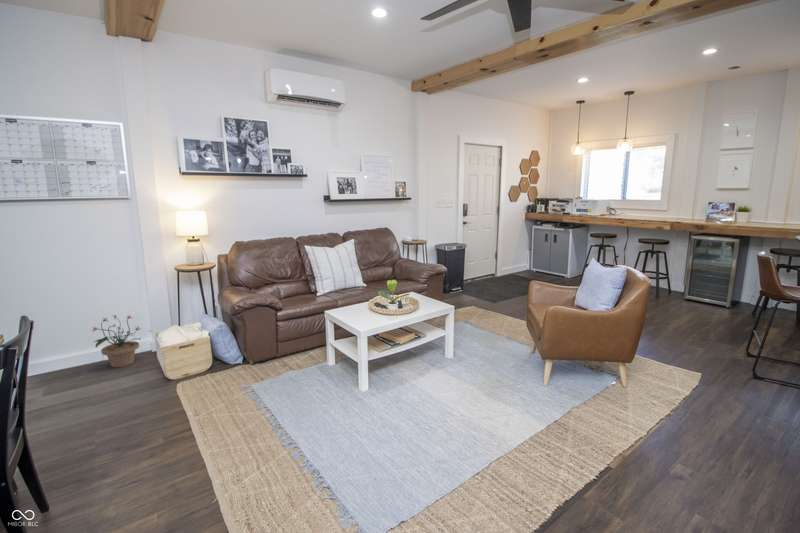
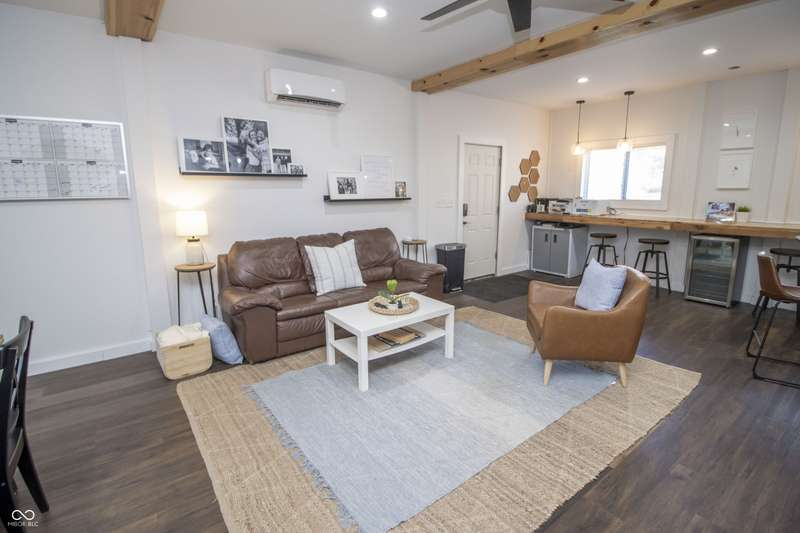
- potted plant (118, 340)
